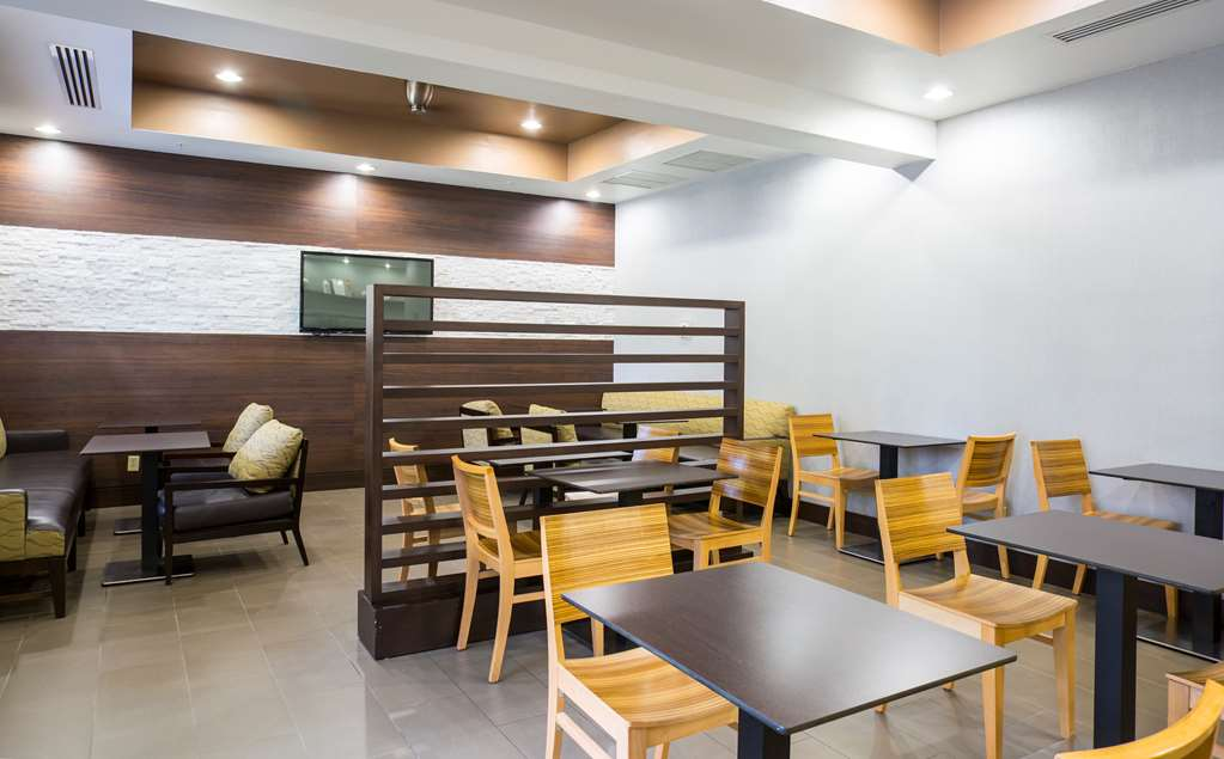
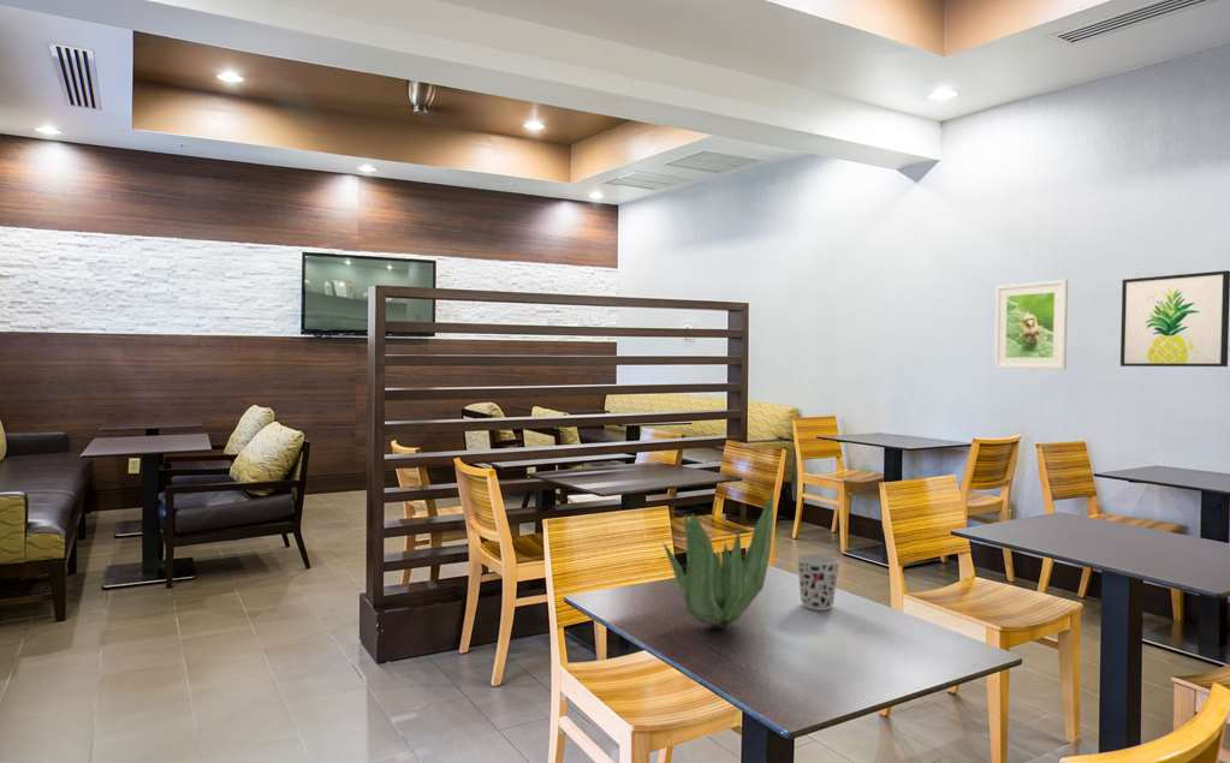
+ plant (721, 564)
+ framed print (1029, 326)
+ wall art (1172, 321)
+ cup (816, 582)
